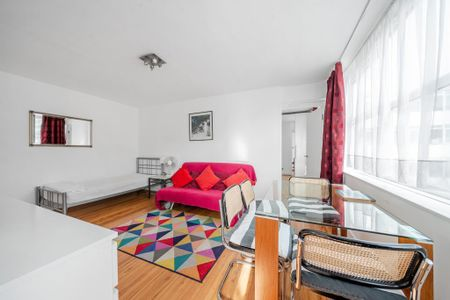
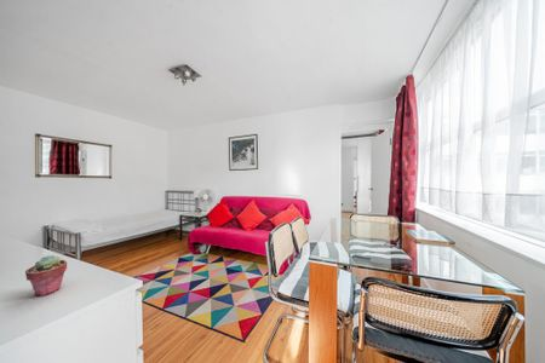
+ potted succulent (47, 272)
